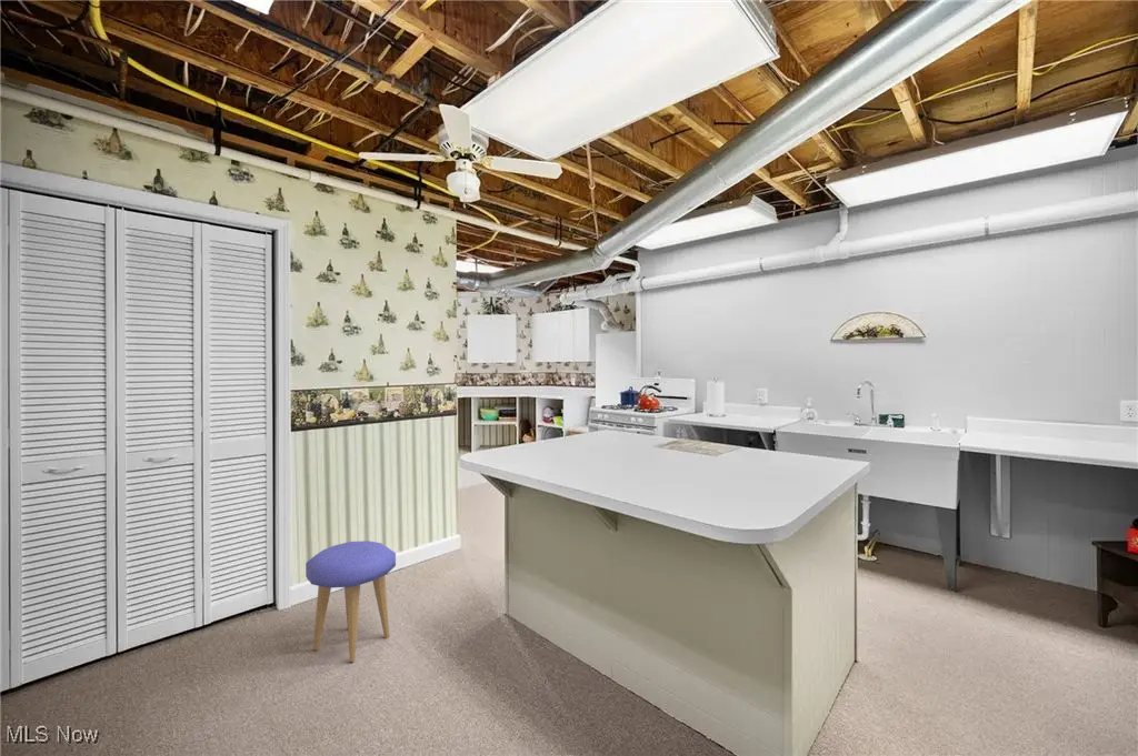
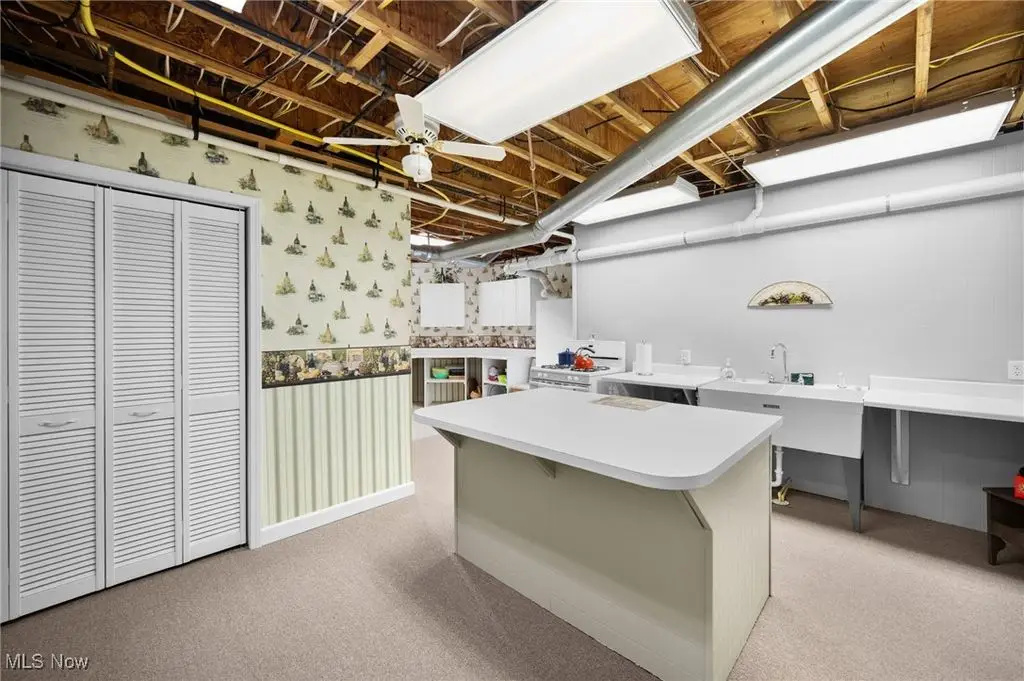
- stool (351, 597)
